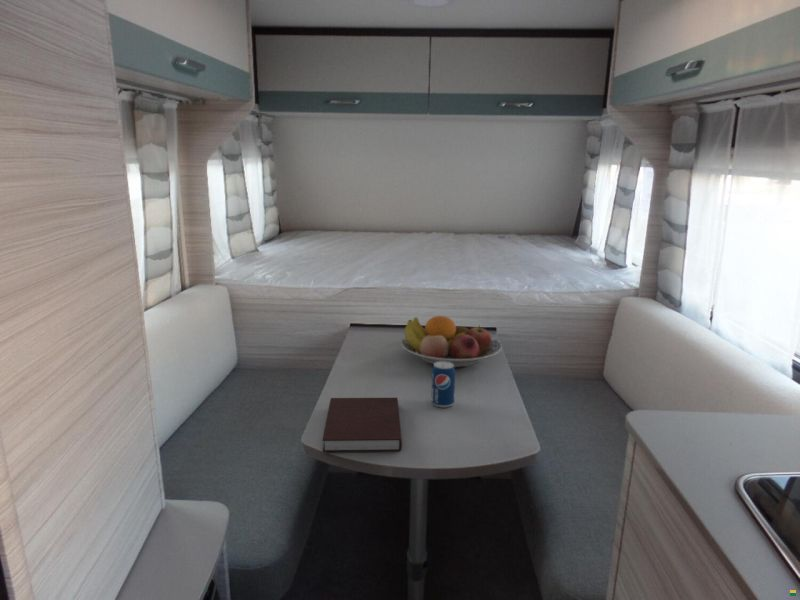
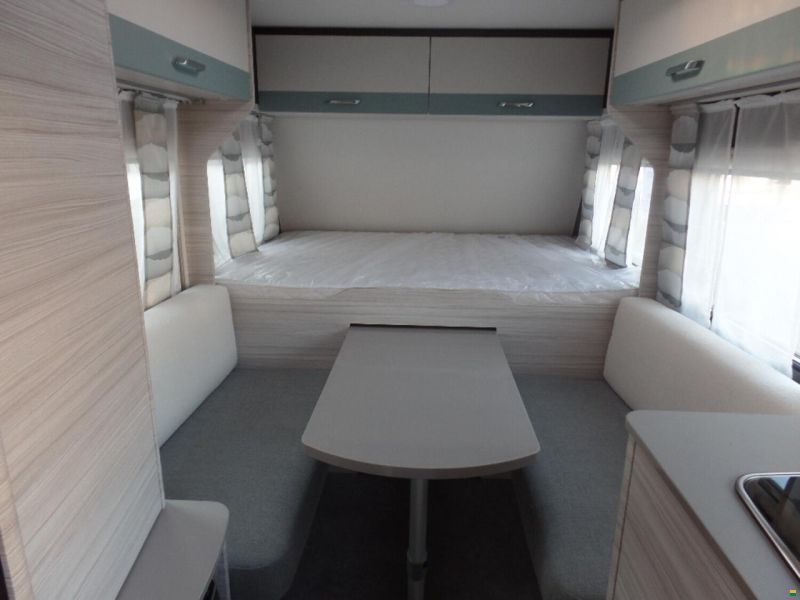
- beverage can (443, 384)
- fruit bowl (451, 339)
- notebook (363, 422)
